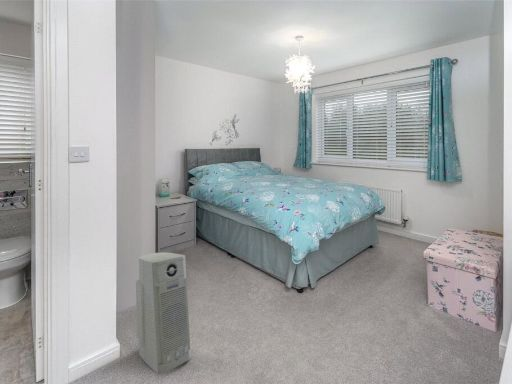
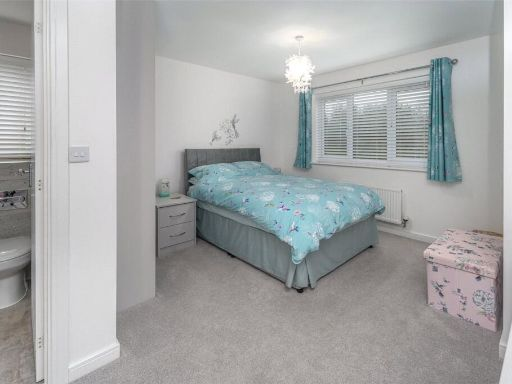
- air purifier (161, 305)
